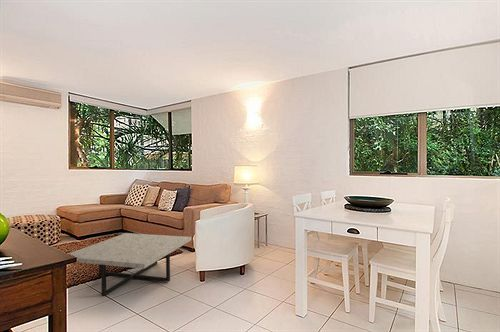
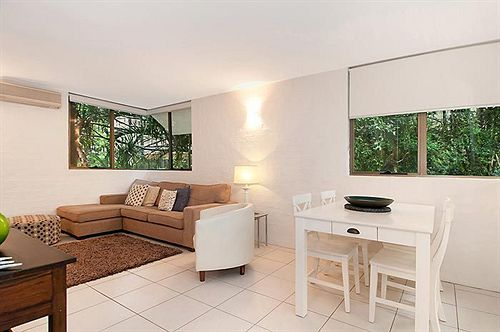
- coffee table (133, 261)
